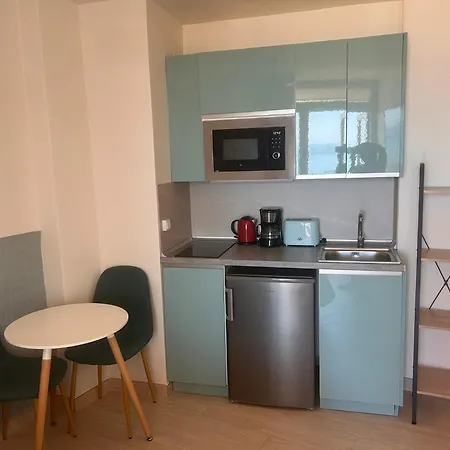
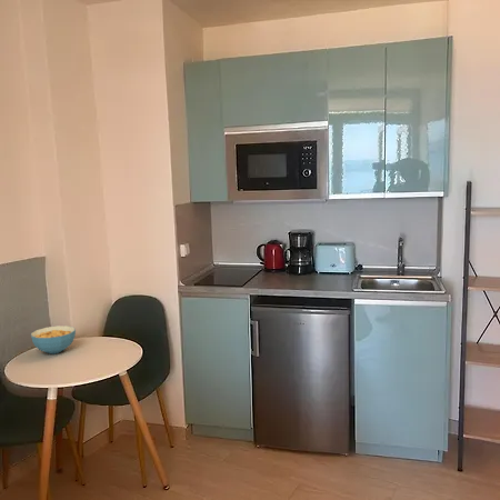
+ cereal bowl (53, 341)
